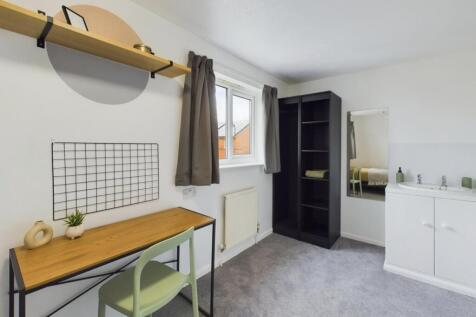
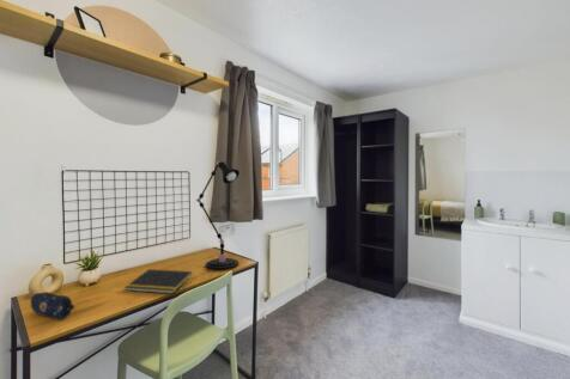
+ notepad (159, 280)
+ desk lamp (210, 218)
+ pencil case (50, 305)
